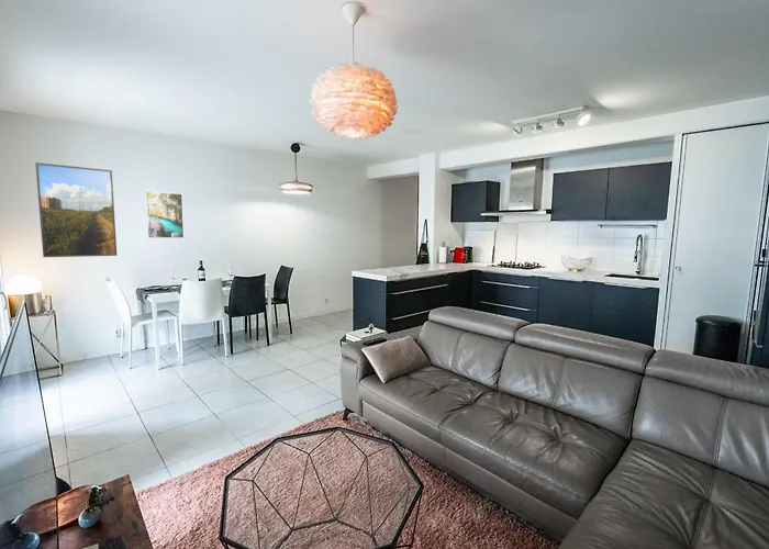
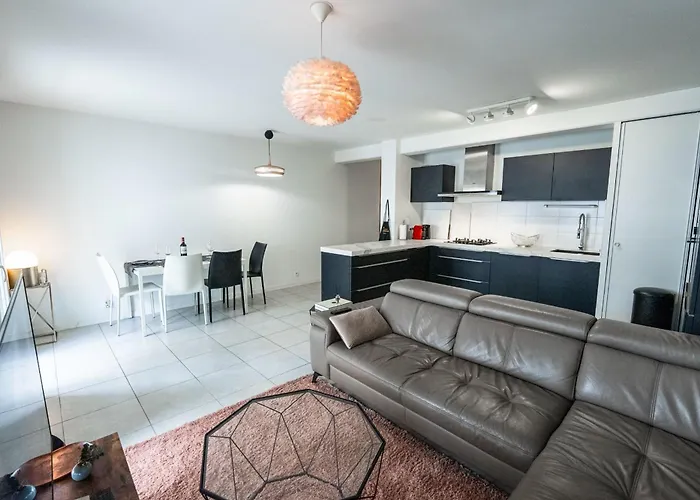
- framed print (165, 215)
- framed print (78, 212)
